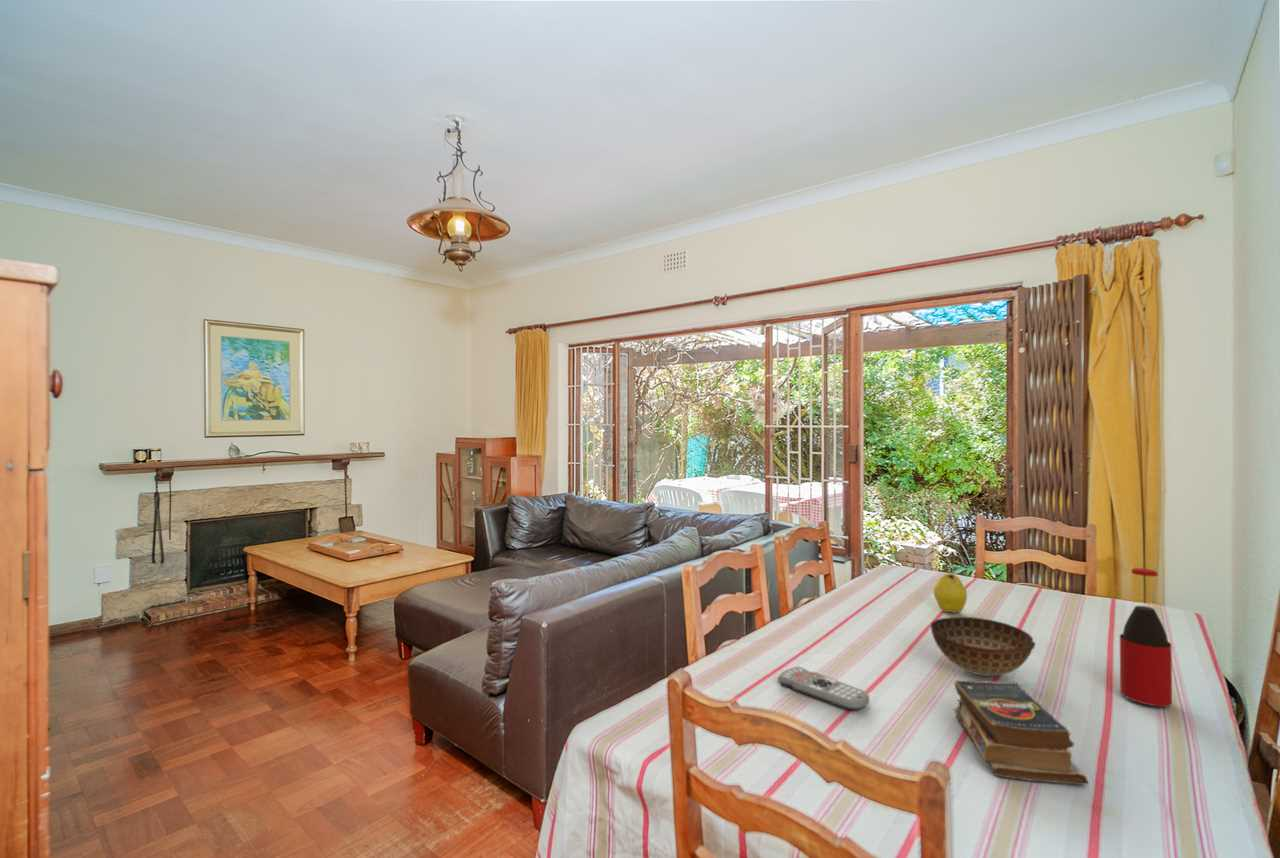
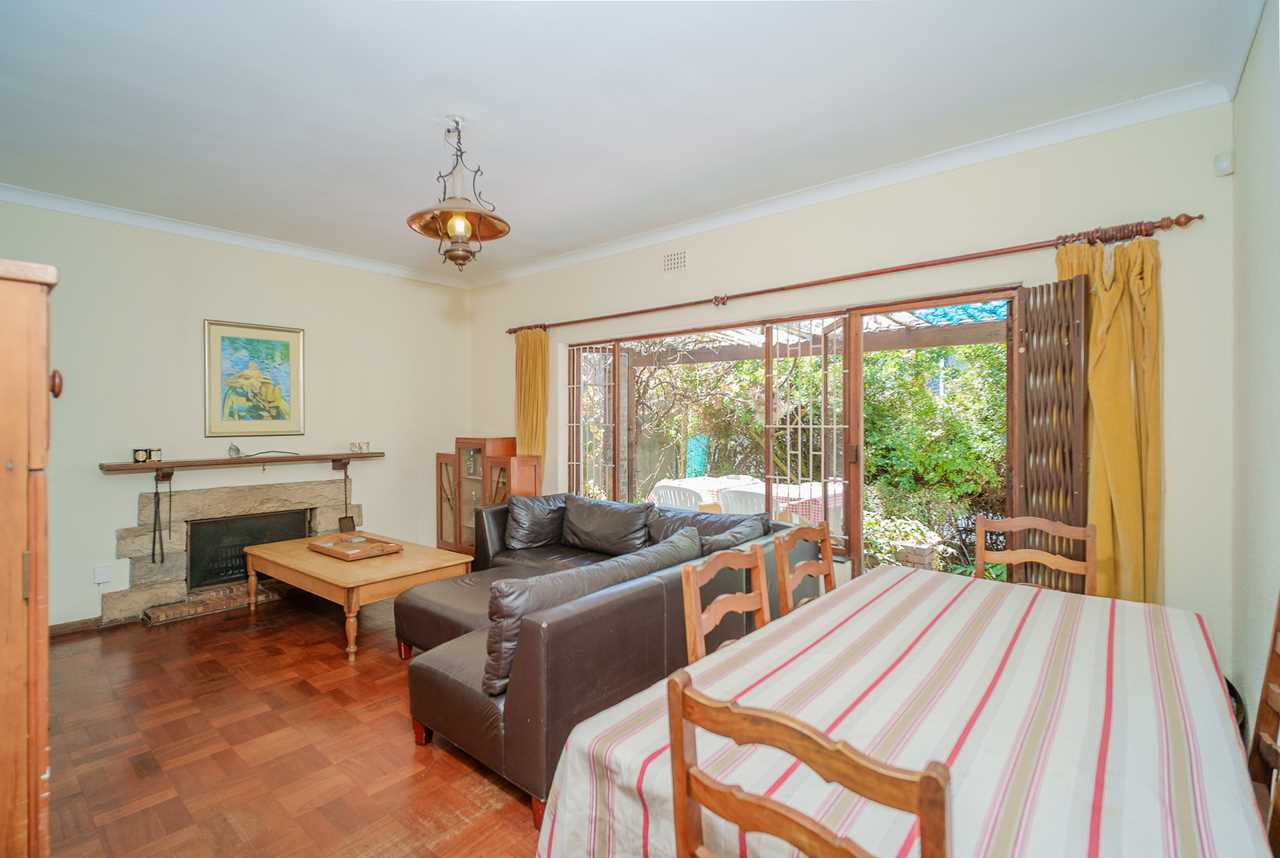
- book (1013, 725)
- bottle (1144, 634)
- bowl (980, 651)
- remote control (823, 688)
- fruit (950, 592)
